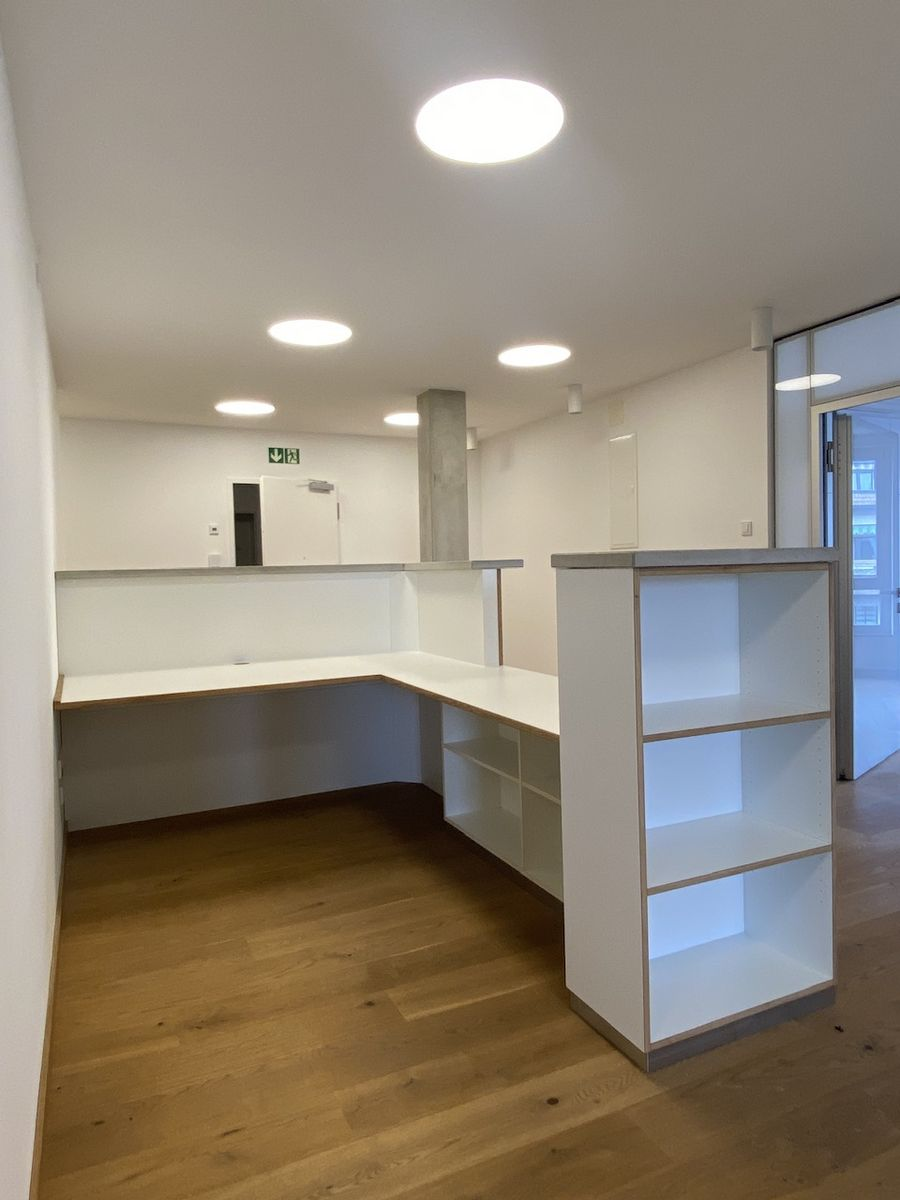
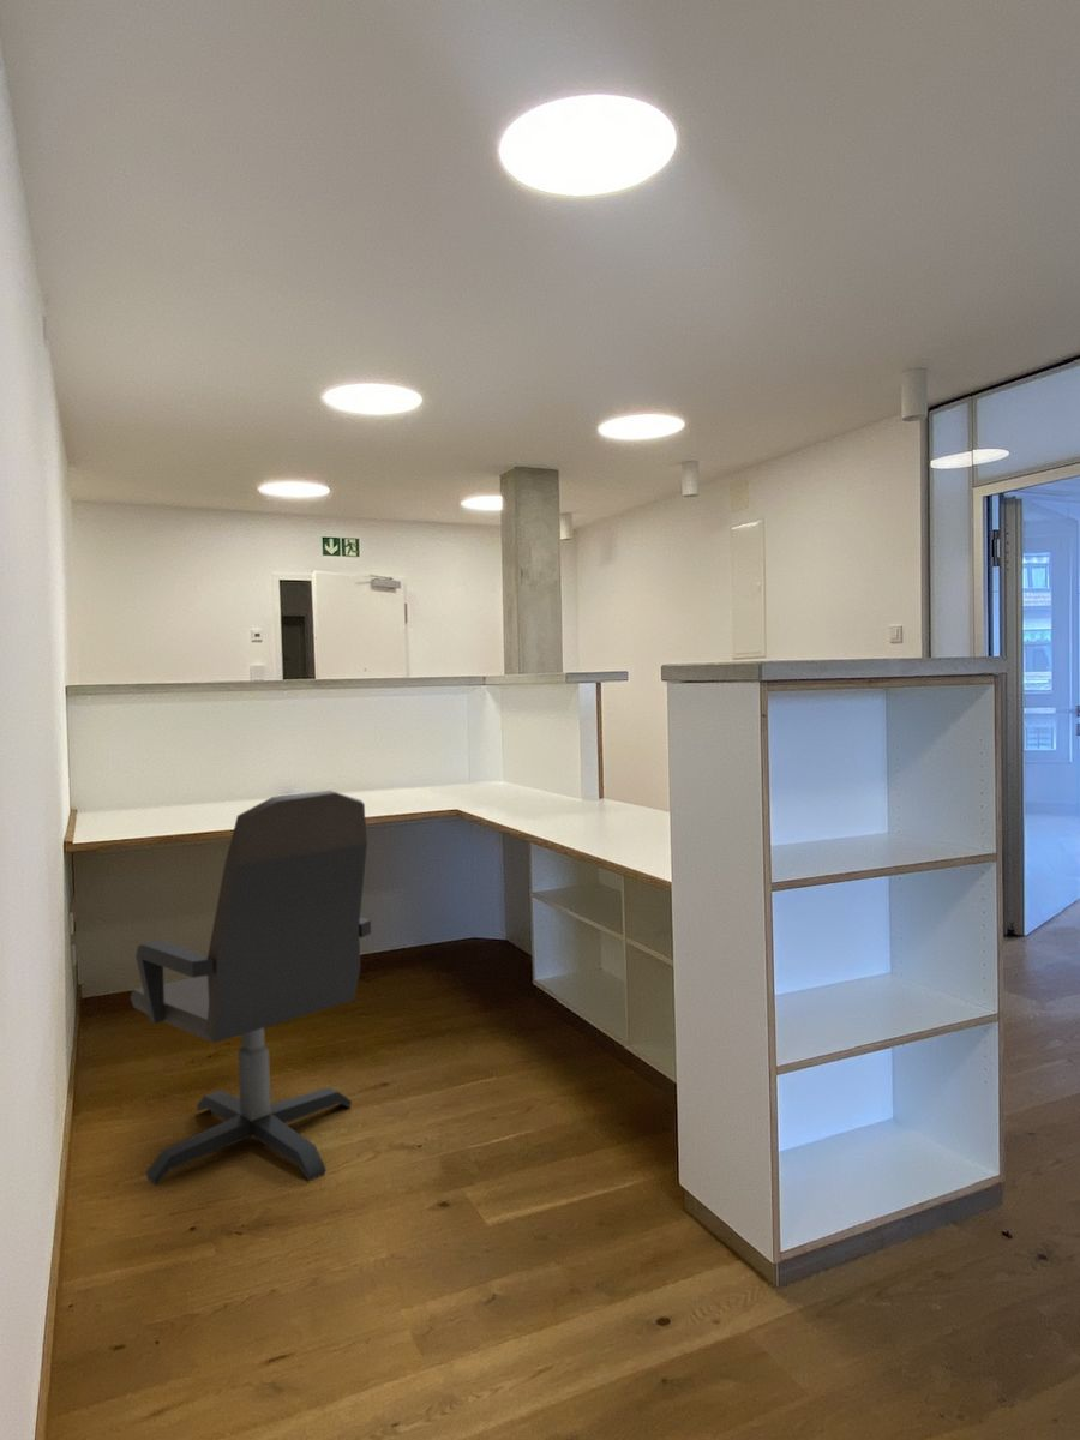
+ office chair (251, 965)
